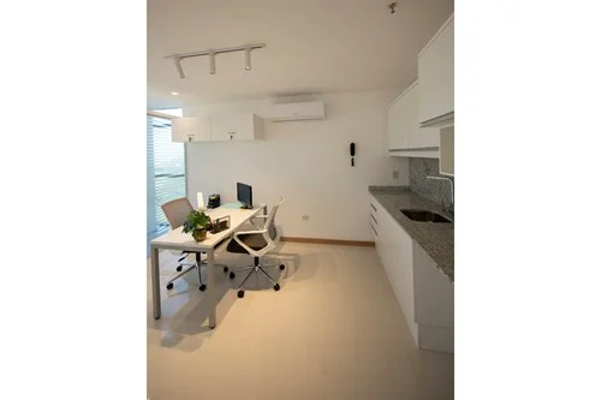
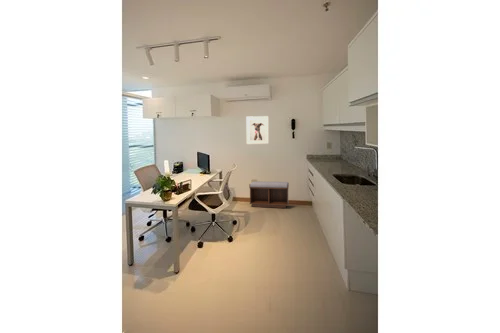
+ bench (269, 193)
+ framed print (257, 130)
